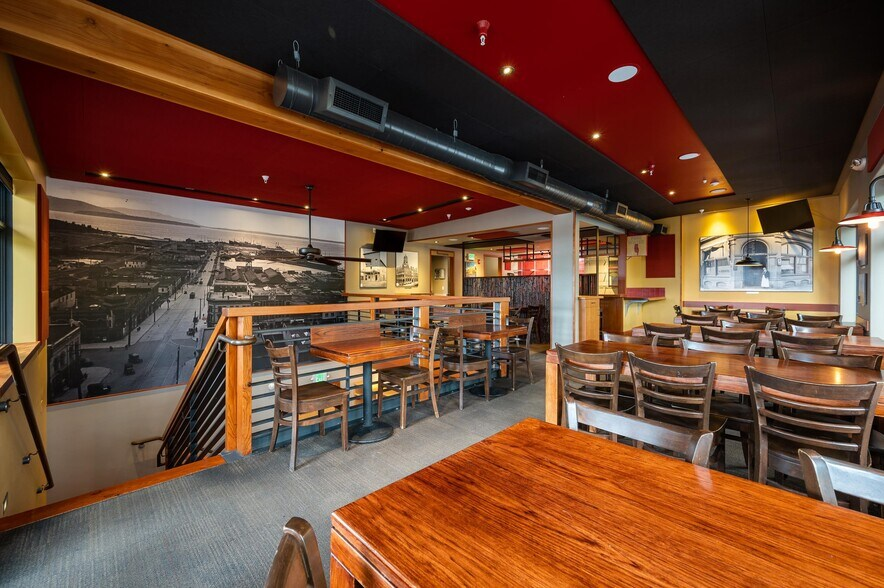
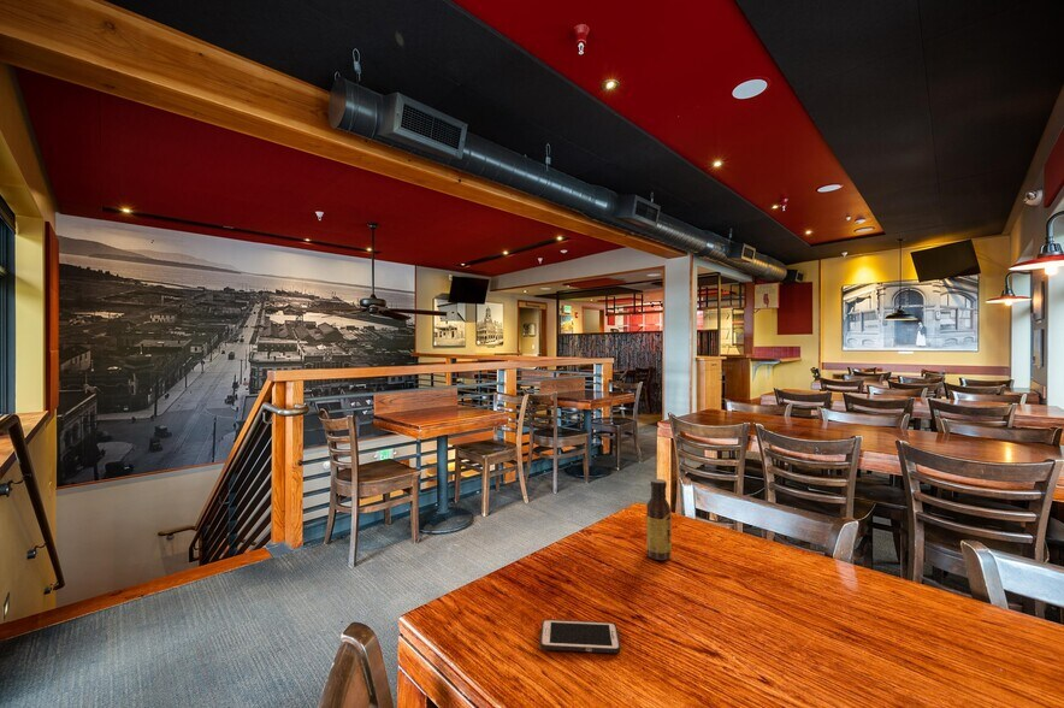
+ cell phone (579, 636)
+ sauce bottle (658, 518)
